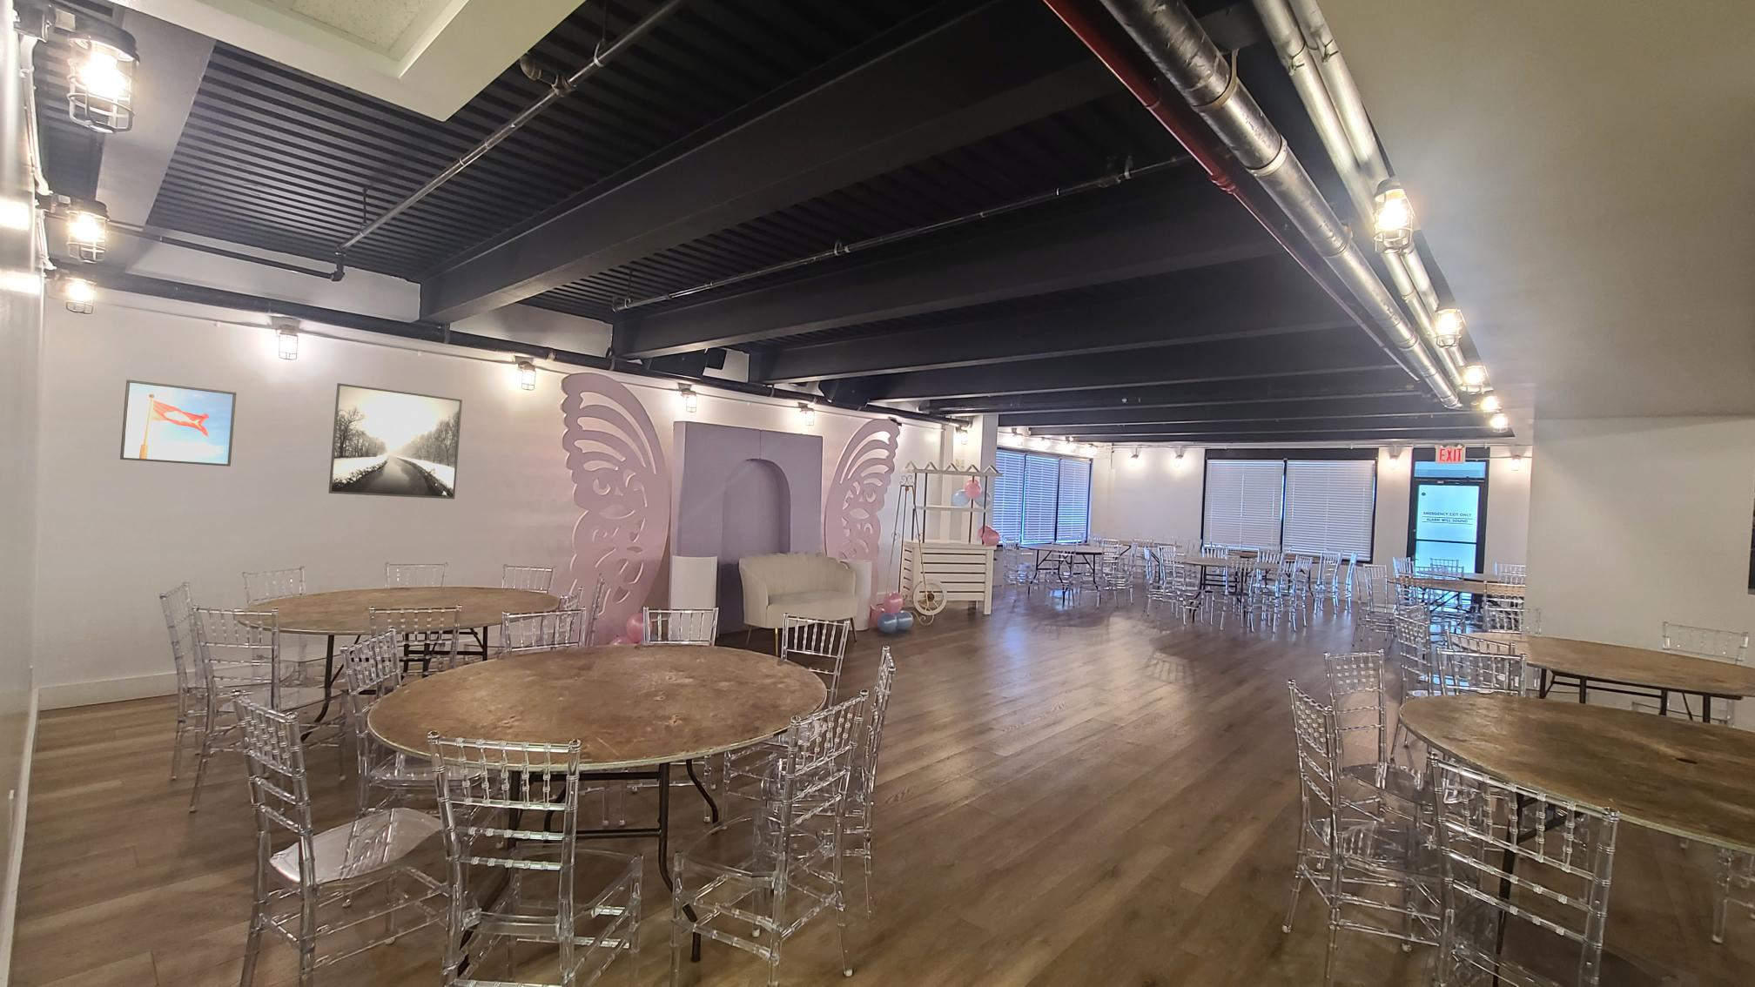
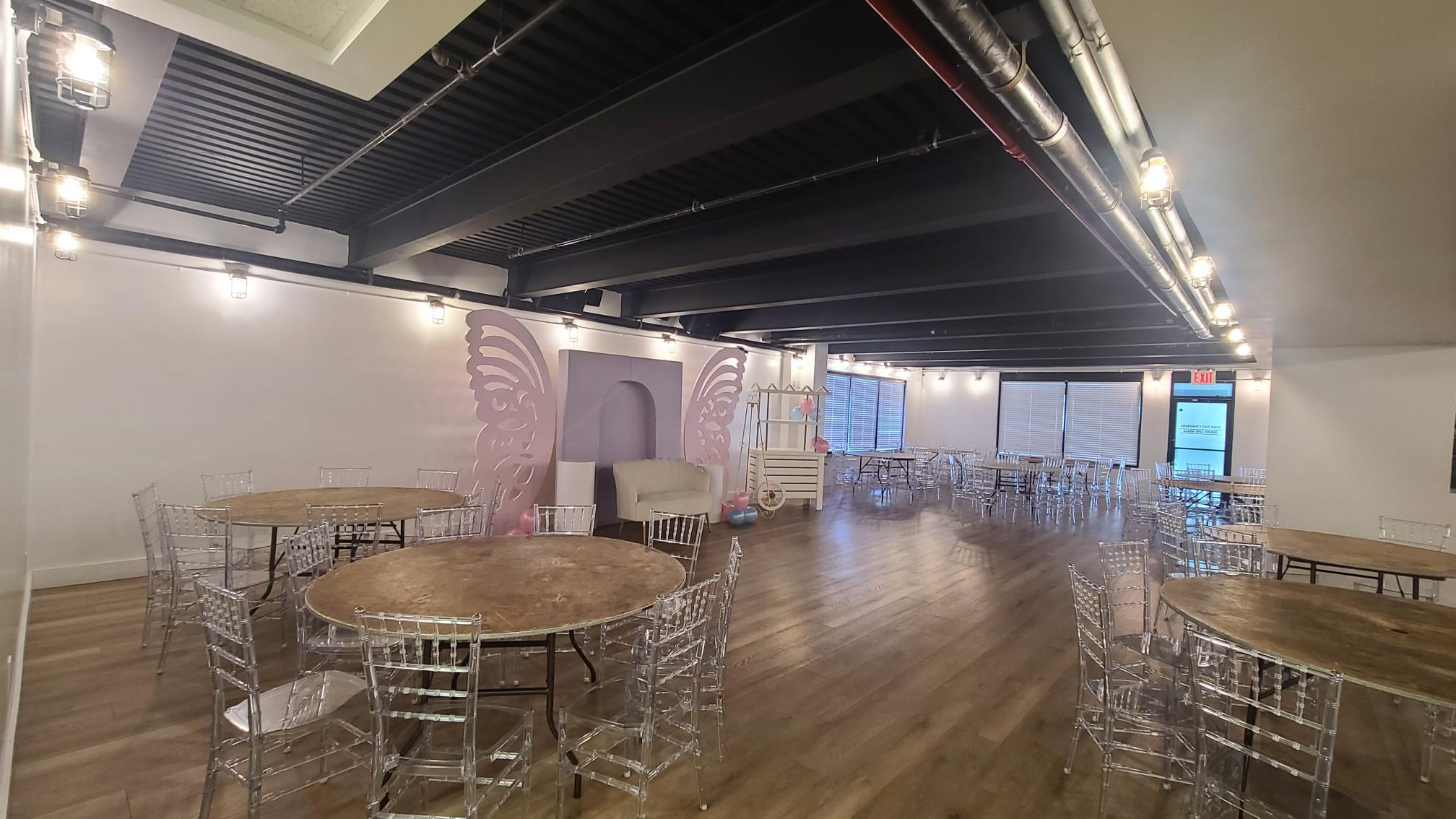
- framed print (181, 424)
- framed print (399, 443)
